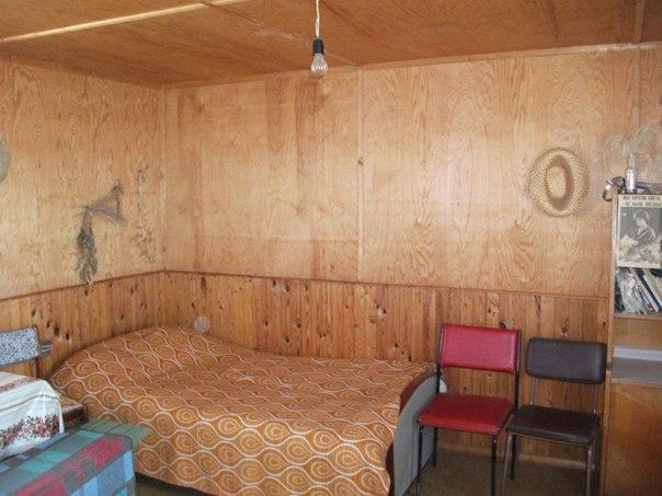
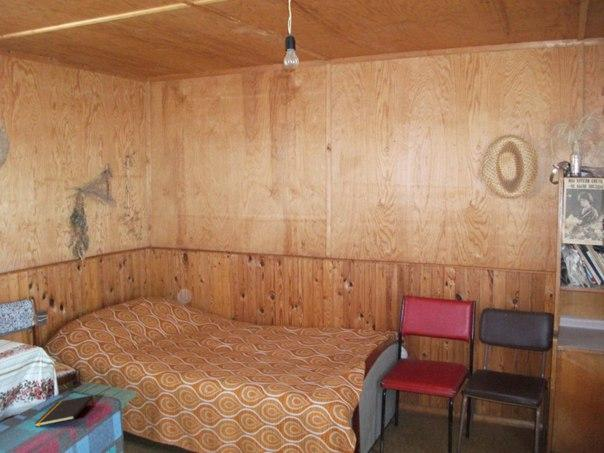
+ notepad (65, 410)
